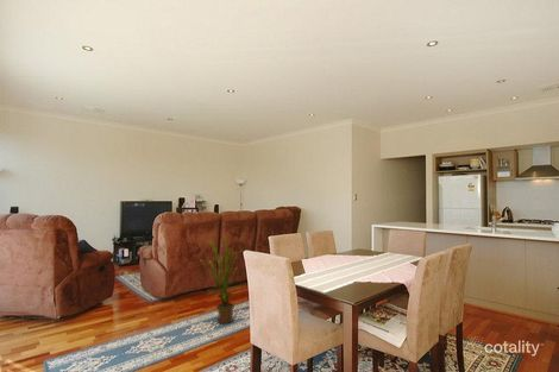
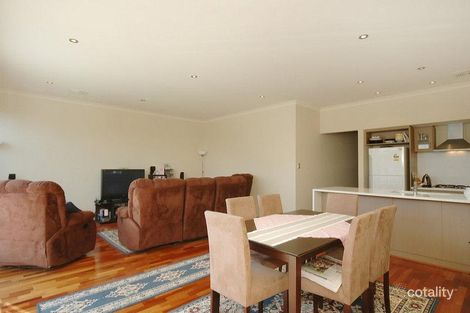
- house plant (225, 279)
